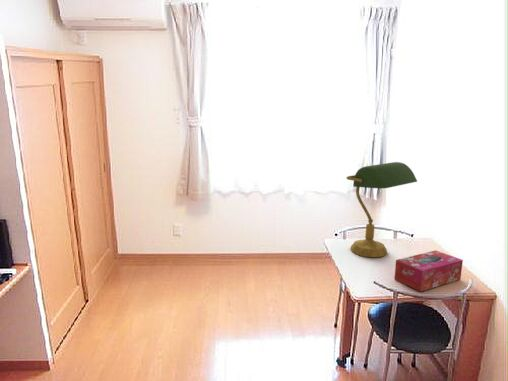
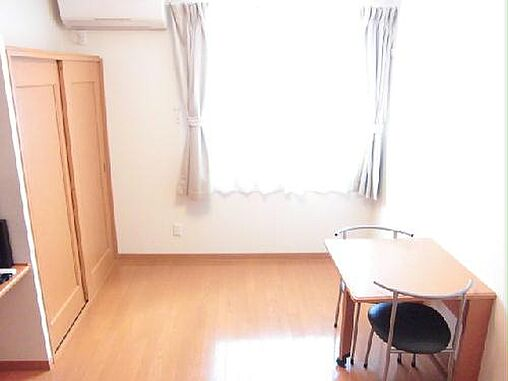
- desk lamp (368, 212)
- tissue box (428, 269)
